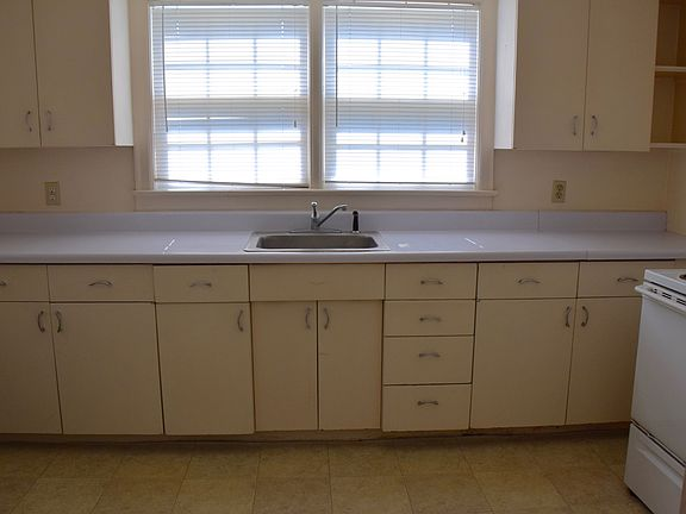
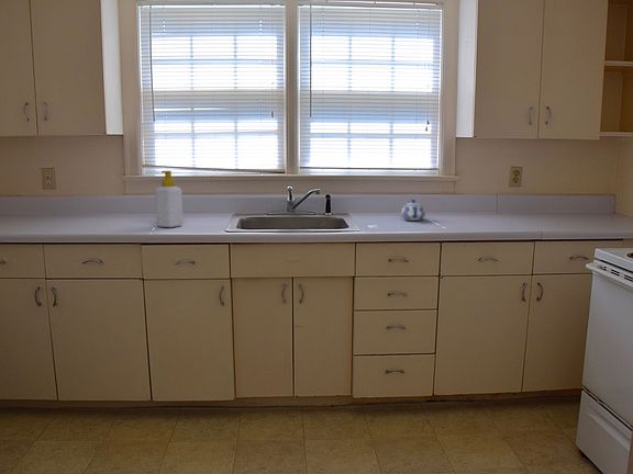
+ teapot (412, 210)
+ soap bottle (168, 199)
